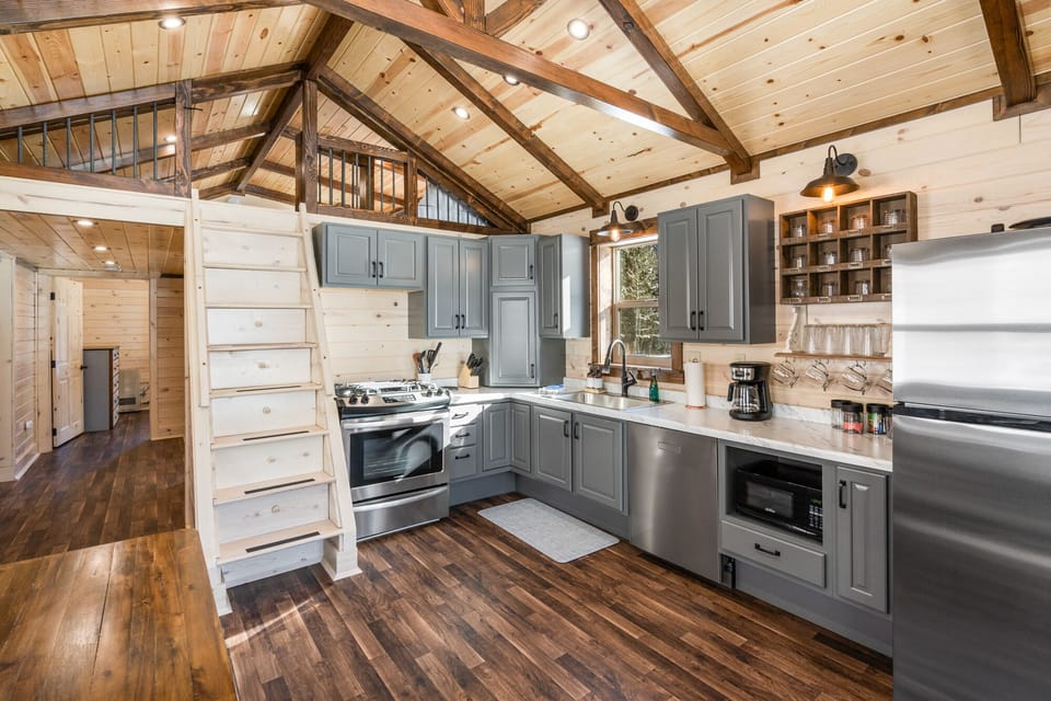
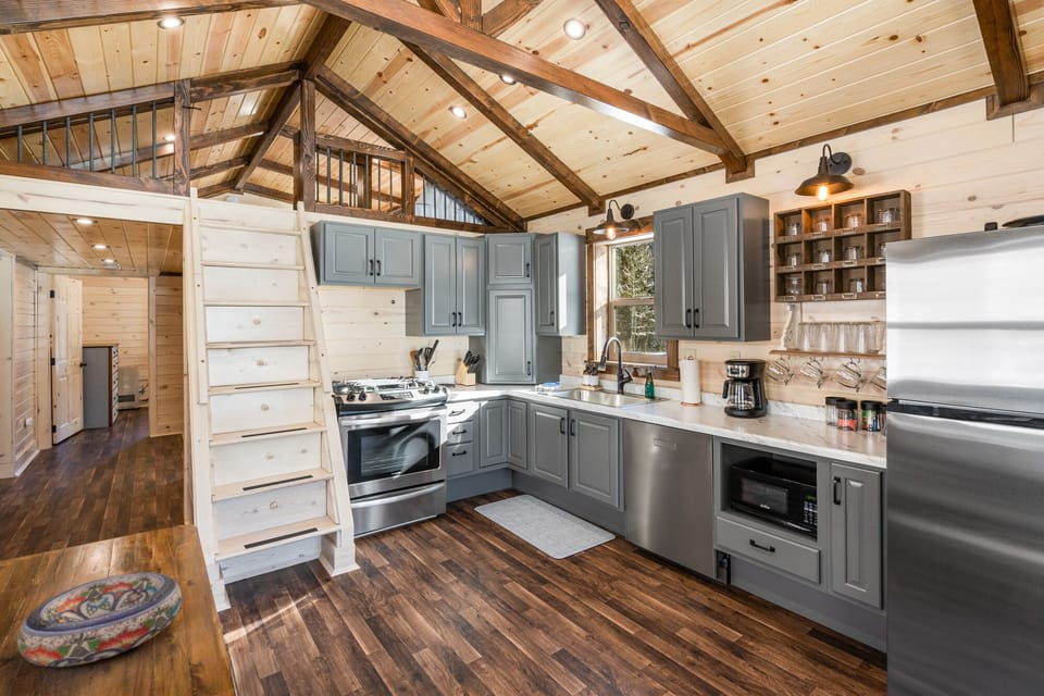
+ bowl (105, 616)
